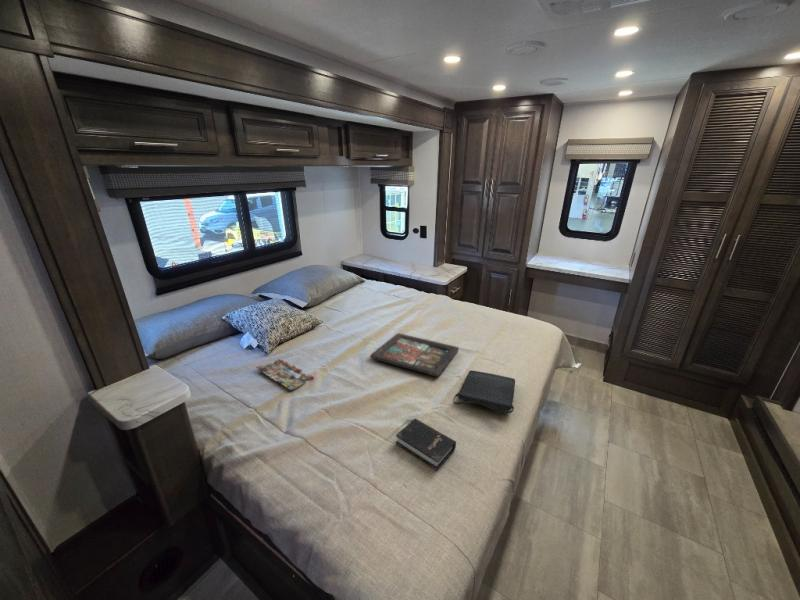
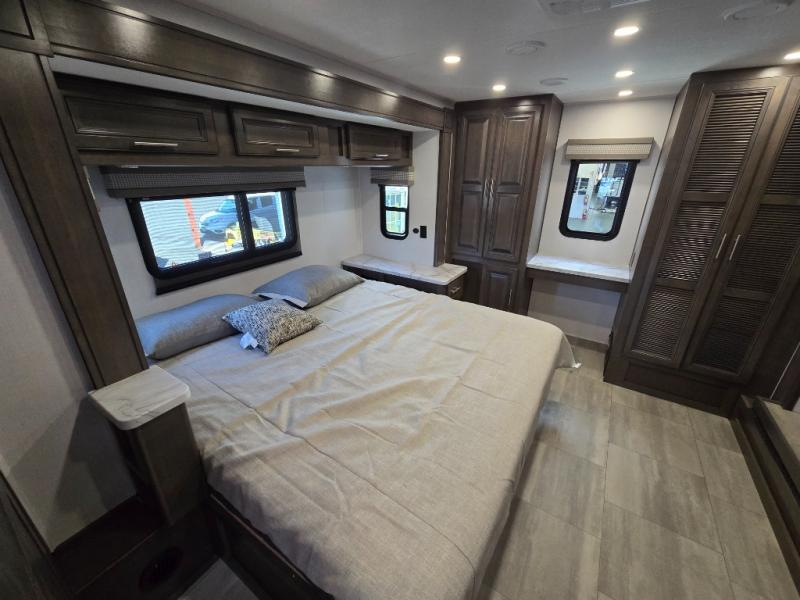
- magazine (284, 372)
- decorative tray (415, 352)
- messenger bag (487, 391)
- hardback book (425, 441)
